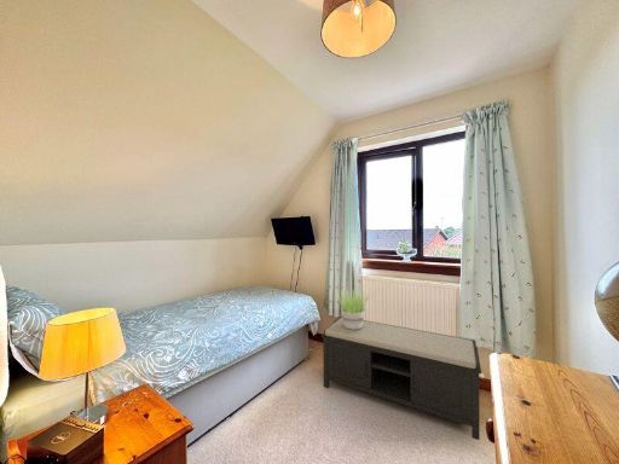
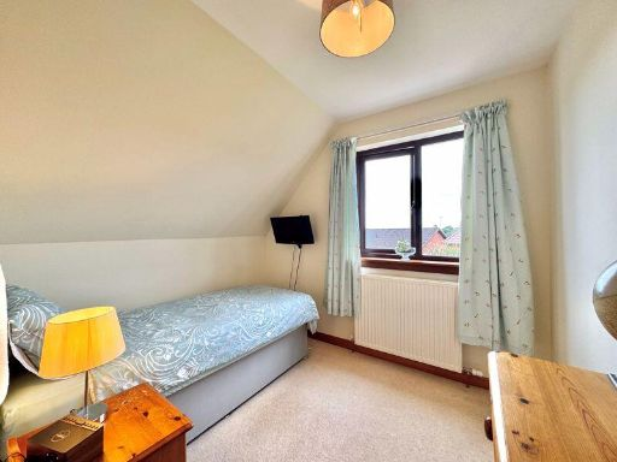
- bench (394, 364)
- potted plant (352, 309)
